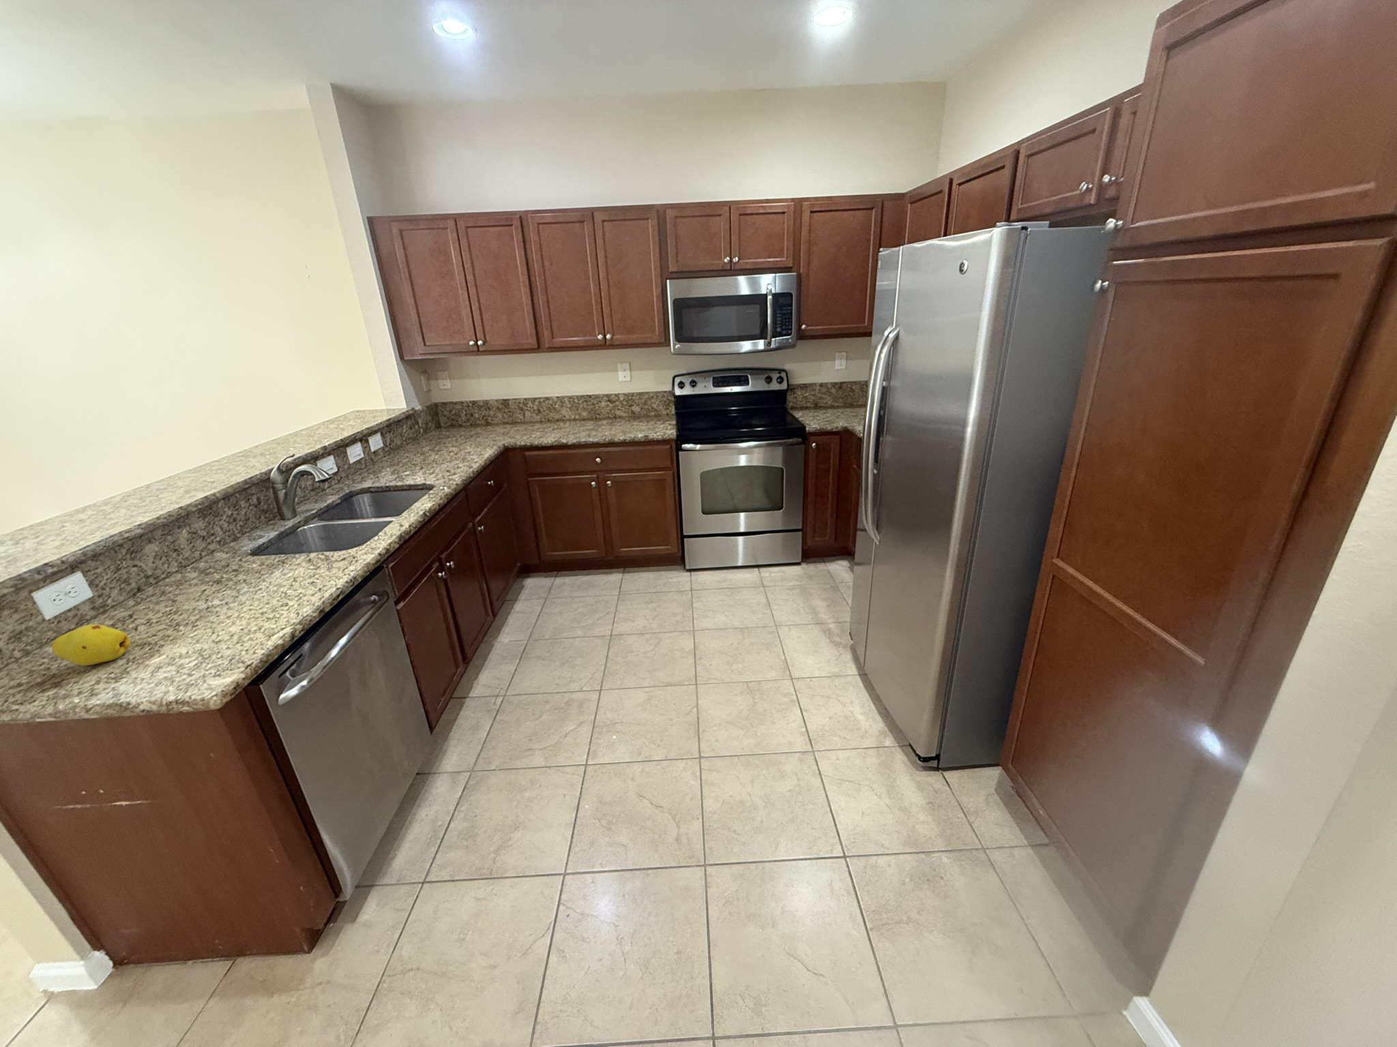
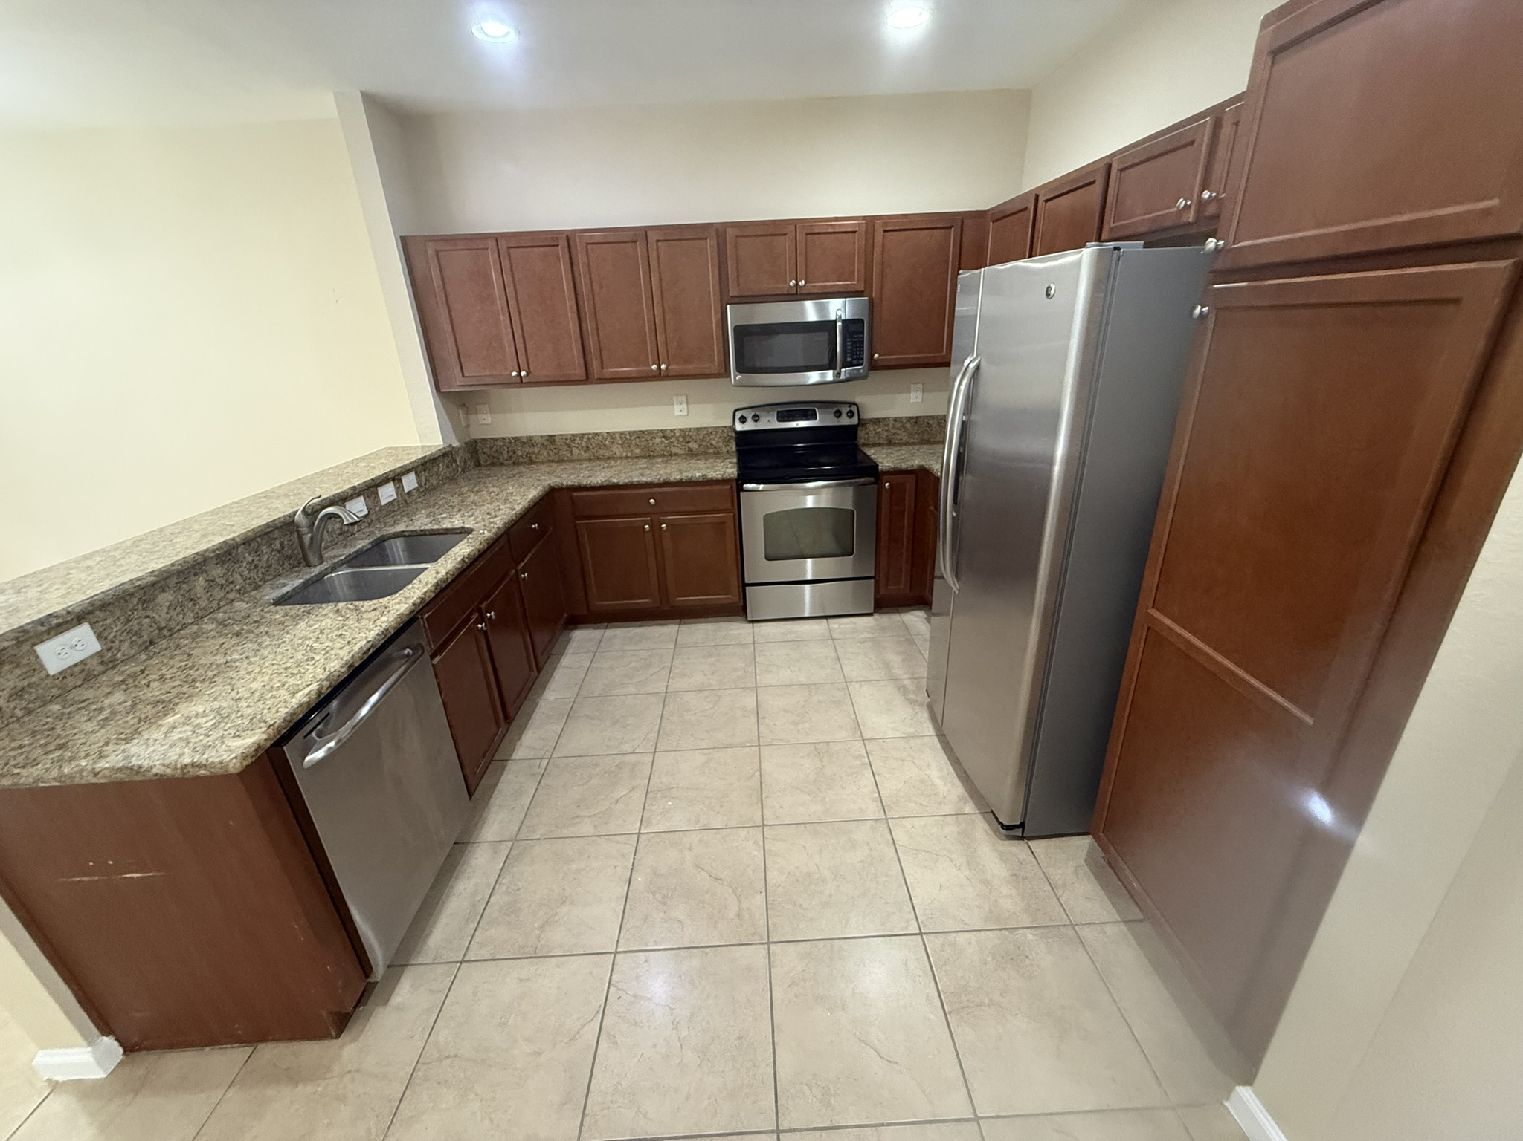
- fruit (89, 644)
